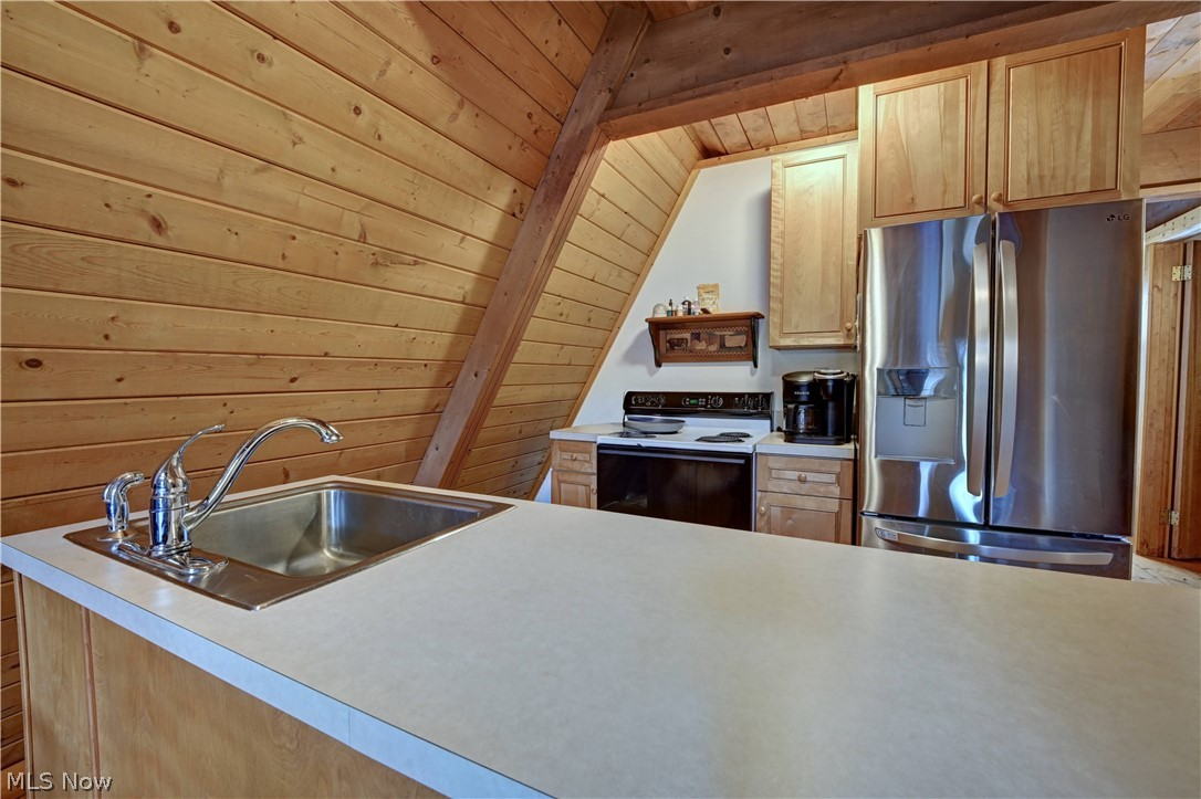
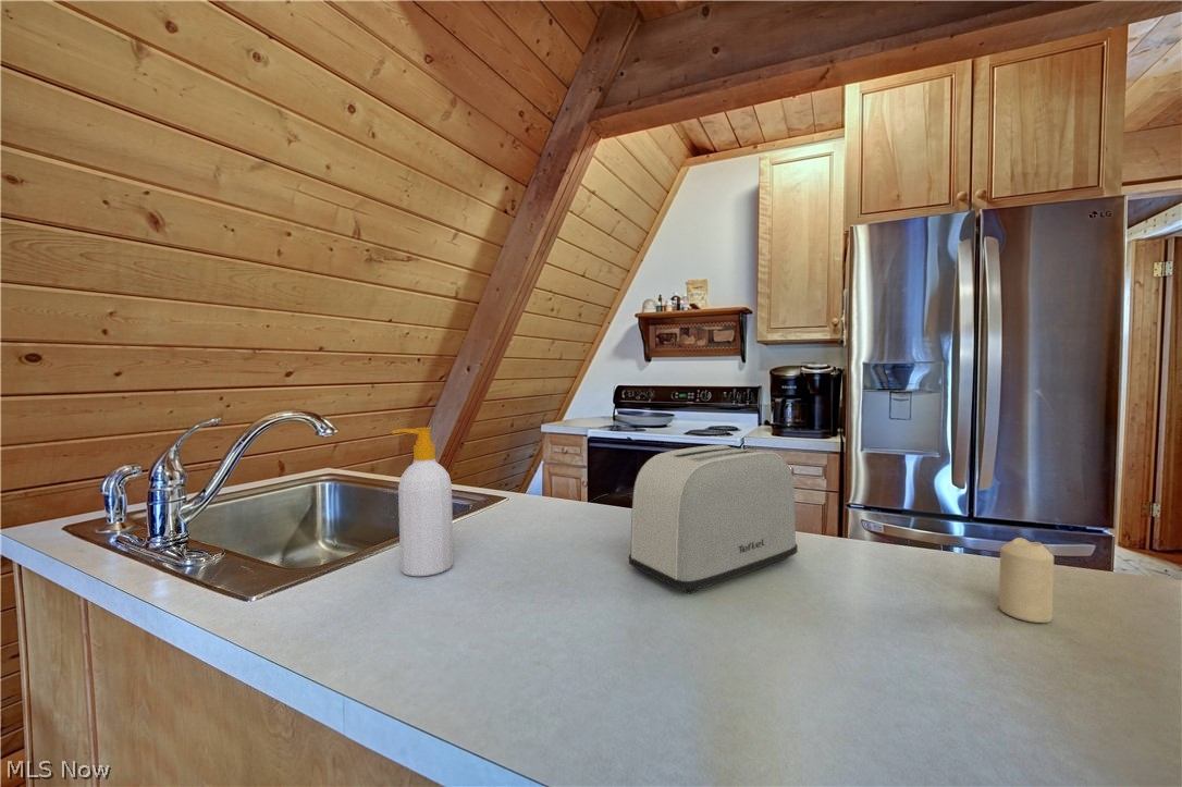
+ soap bottle (422, 497)
+ candle (1025, 577)
+ toaster (717, 506)
